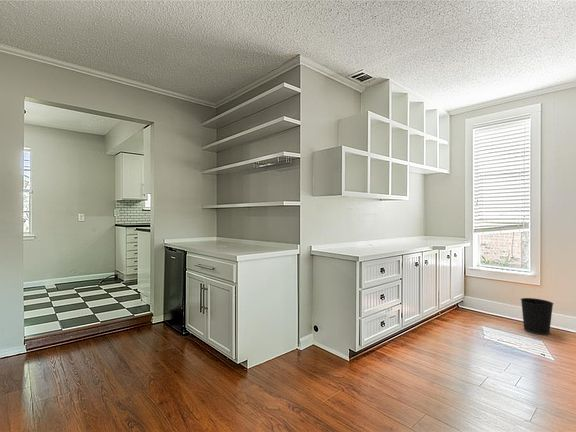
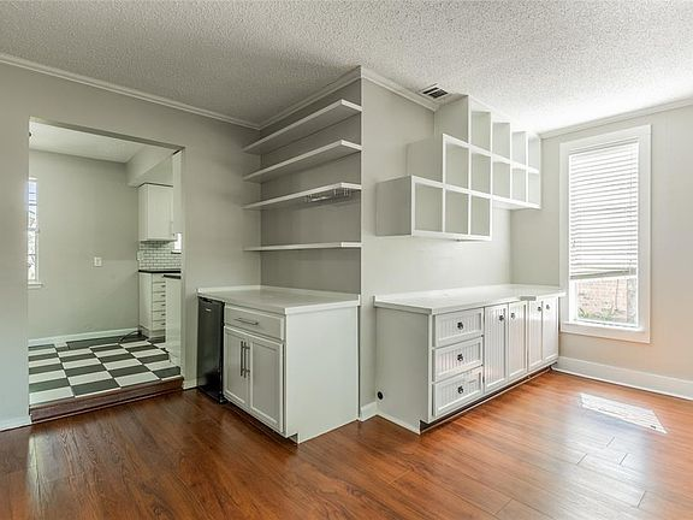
- wastebasket (536, 316)
